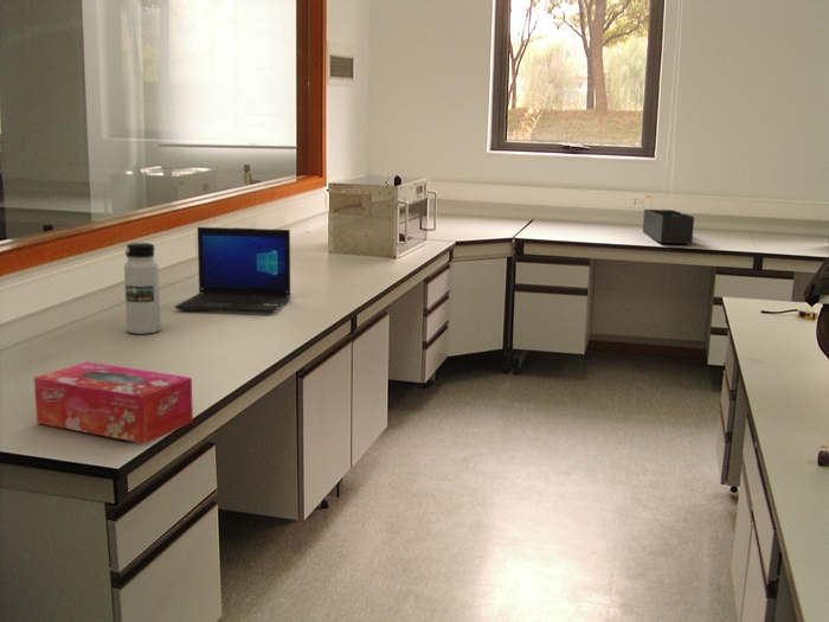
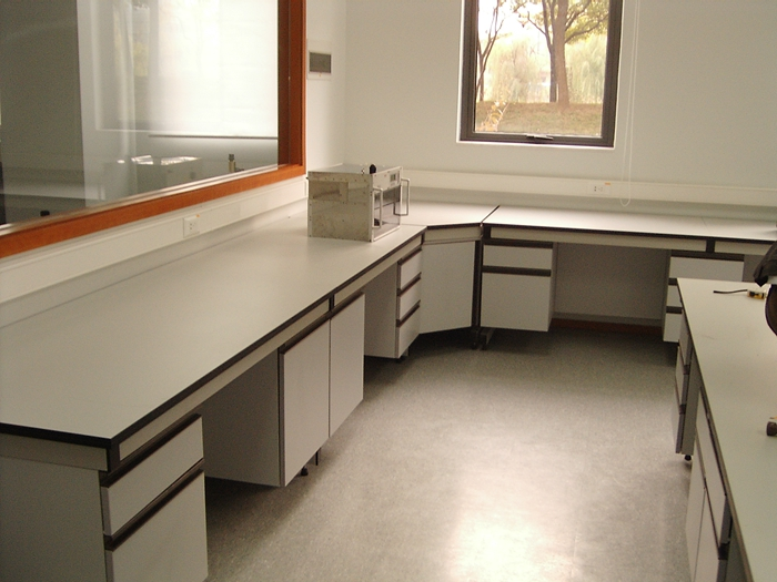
- tissue box (114, 399)
- laptop (233, 268)
- water bottle (142, 287)
- desk organizer (667, 225)
